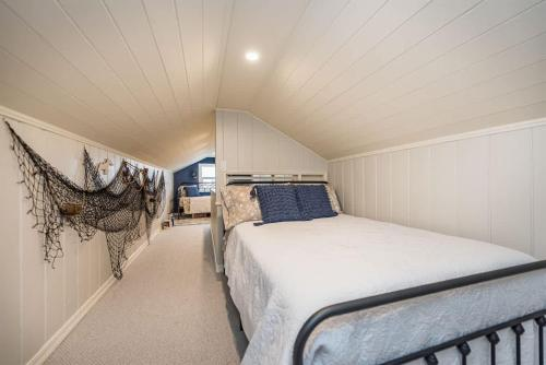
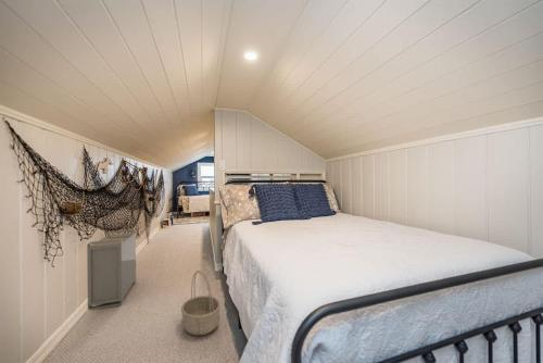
+ storage bin (114, 264)
+ basket (201, 298)
